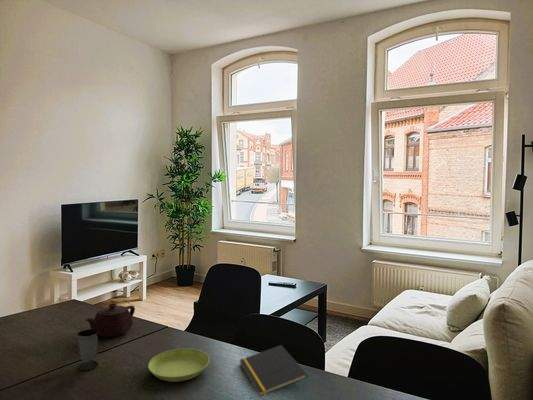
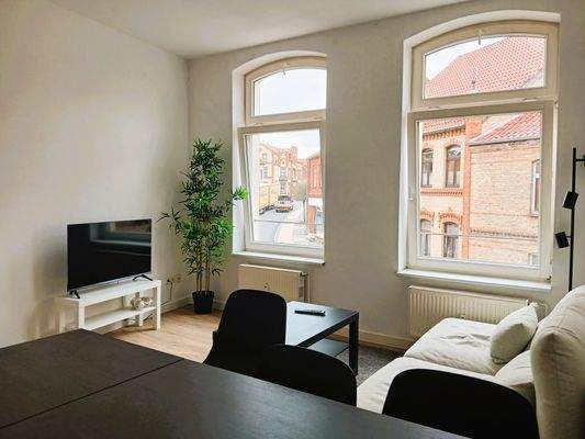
- teapot (111, 318)
- notepad (271, 368)
- cup (88, 349)
- saucer (179, 365)
